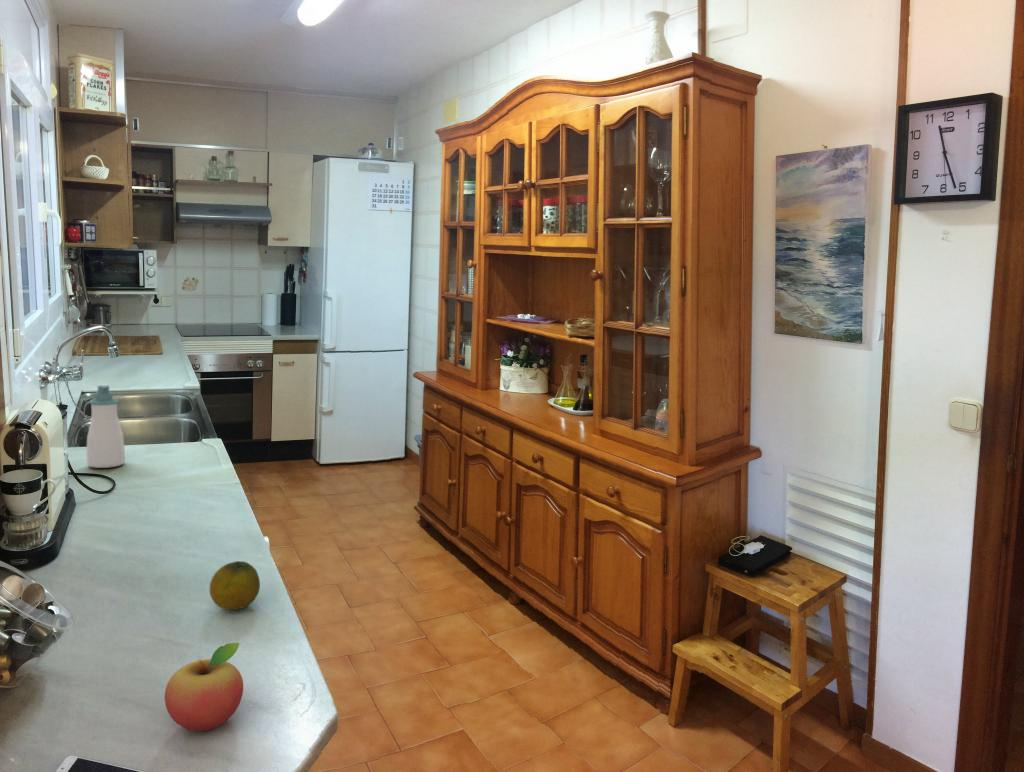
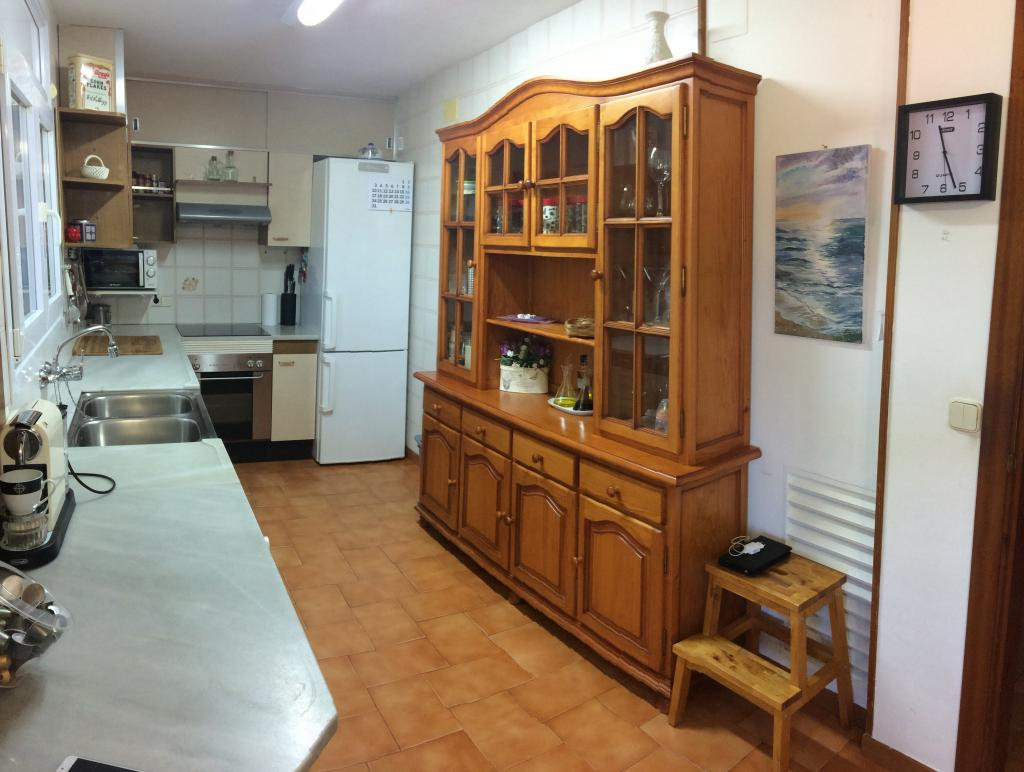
- fruit (204, 687)
- fruit (235, 585)
- soap bottle (104, 425)
